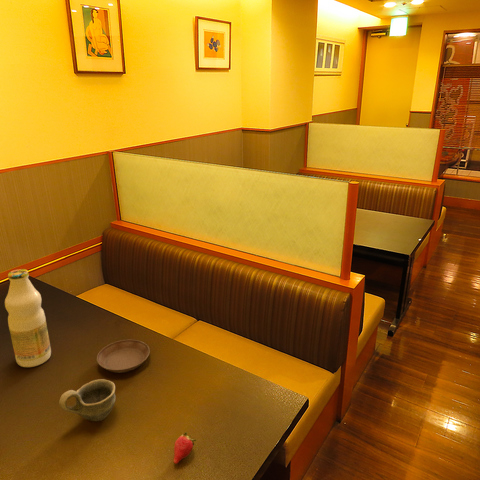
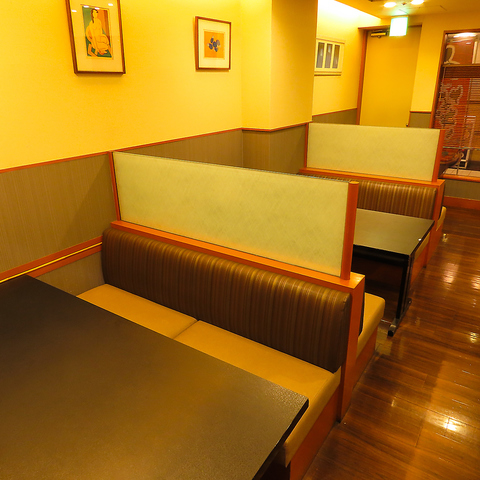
- bottle (26, 317)
- cup (91, 399)
- fruit (182, 447)
- saucer (123, 357)
